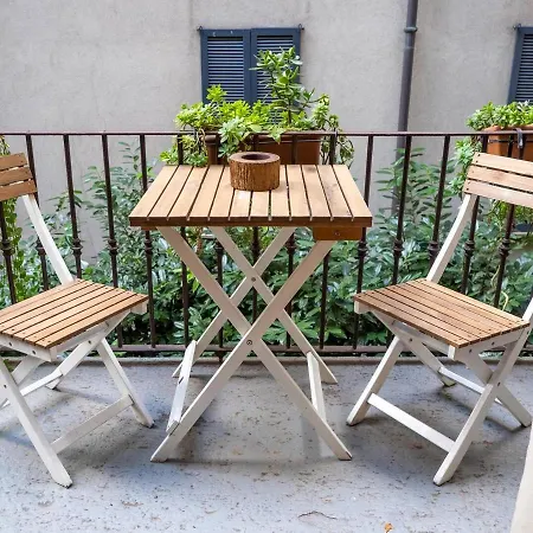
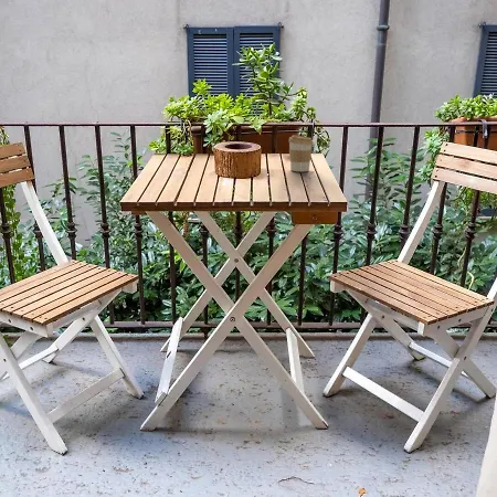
+ coffee cup (300, 152)
